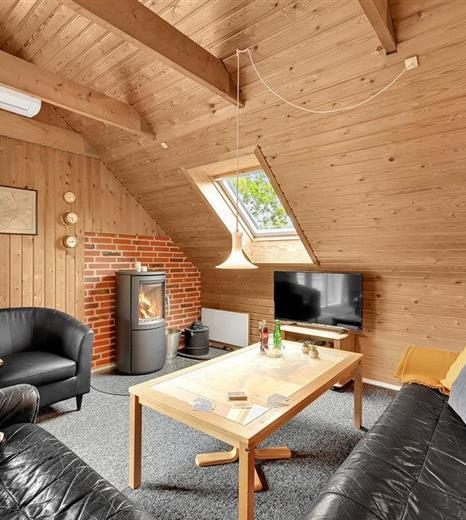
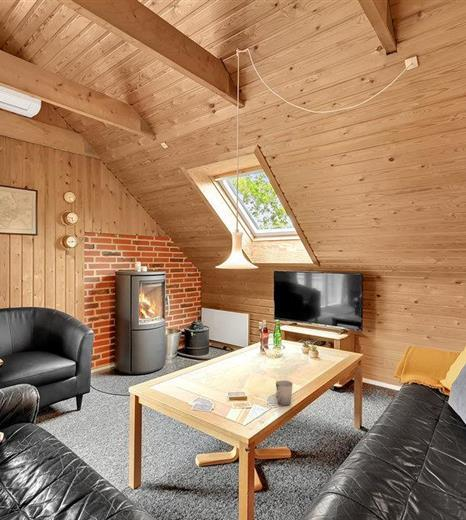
+ cup (282, 394)
